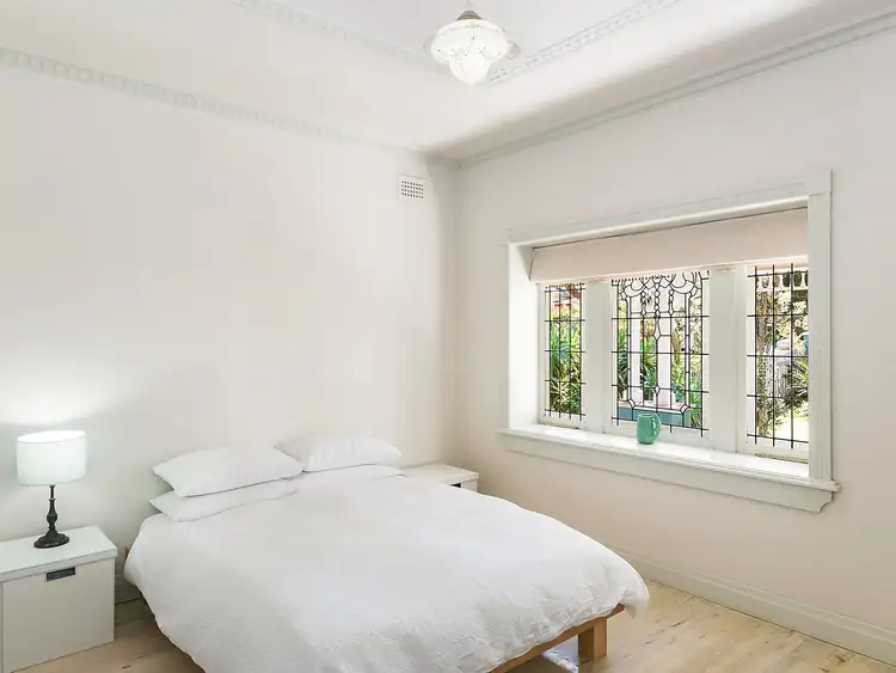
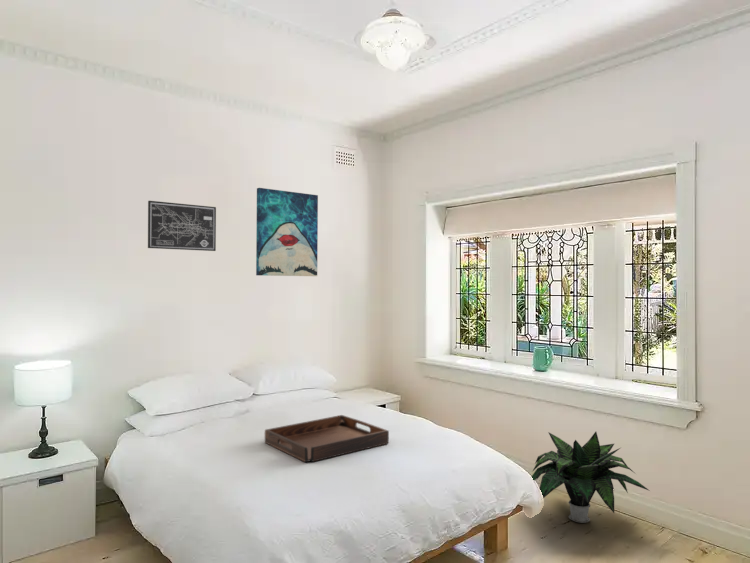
+ wall art (288, 233)
+ wall art (183, 226)
+ serving tray (326, 436)
+ potted plant (582, 476)
